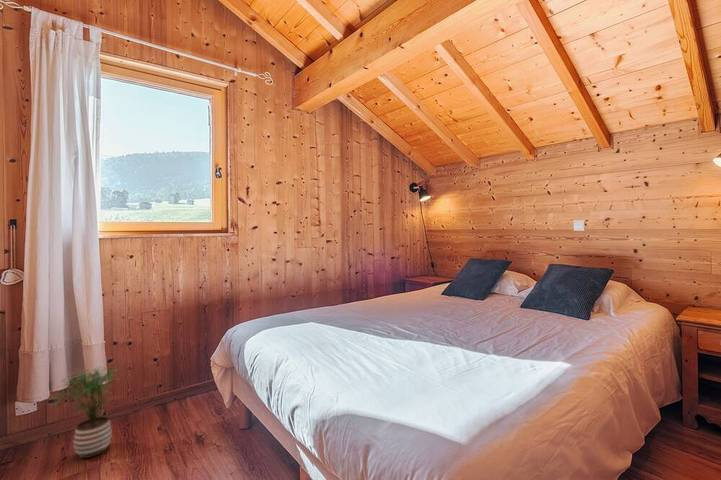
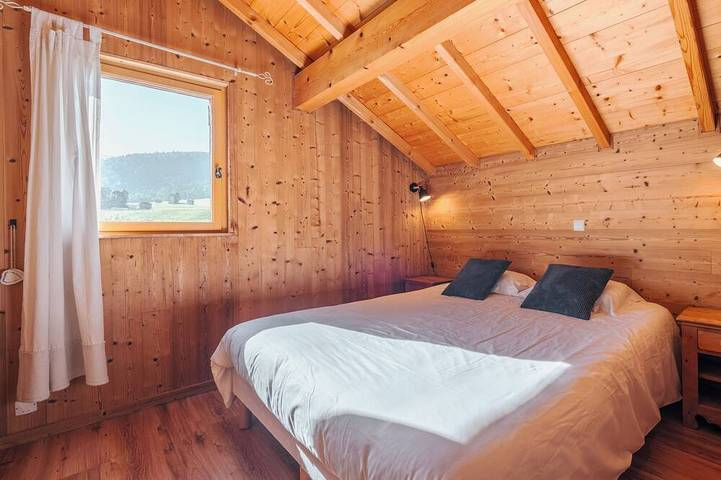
- potted plant (90, 410)
